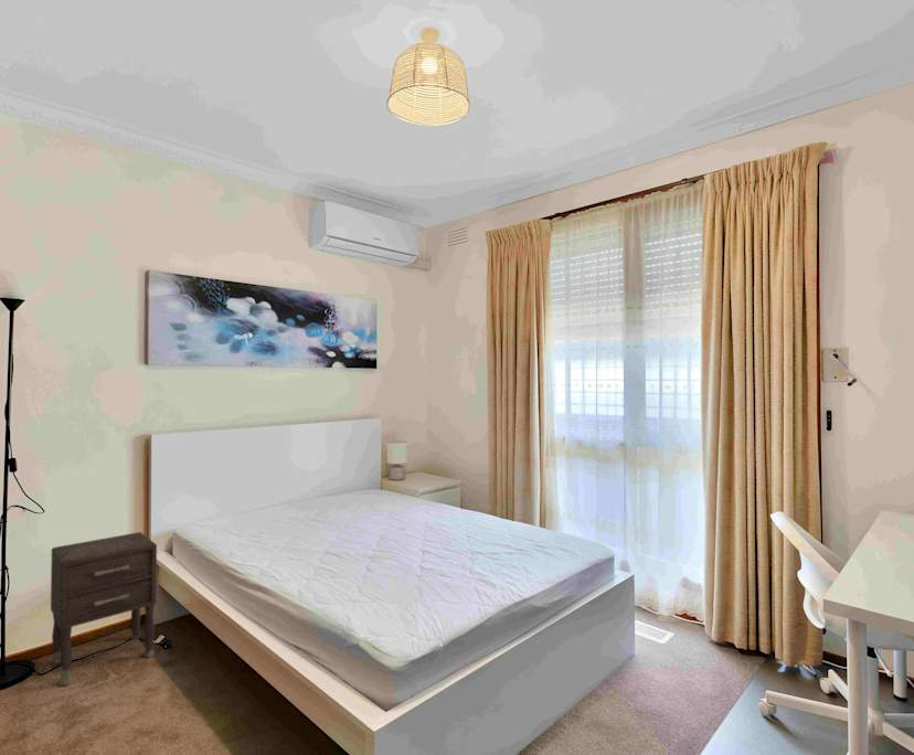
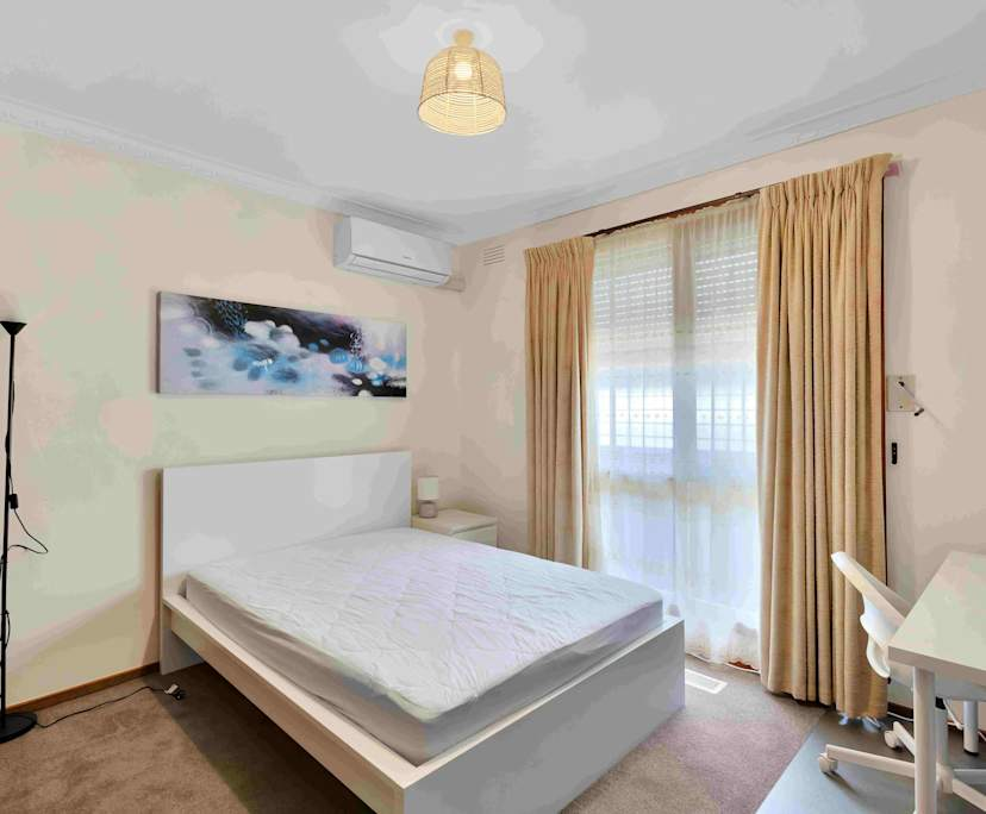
- nightstand (104, 602)
